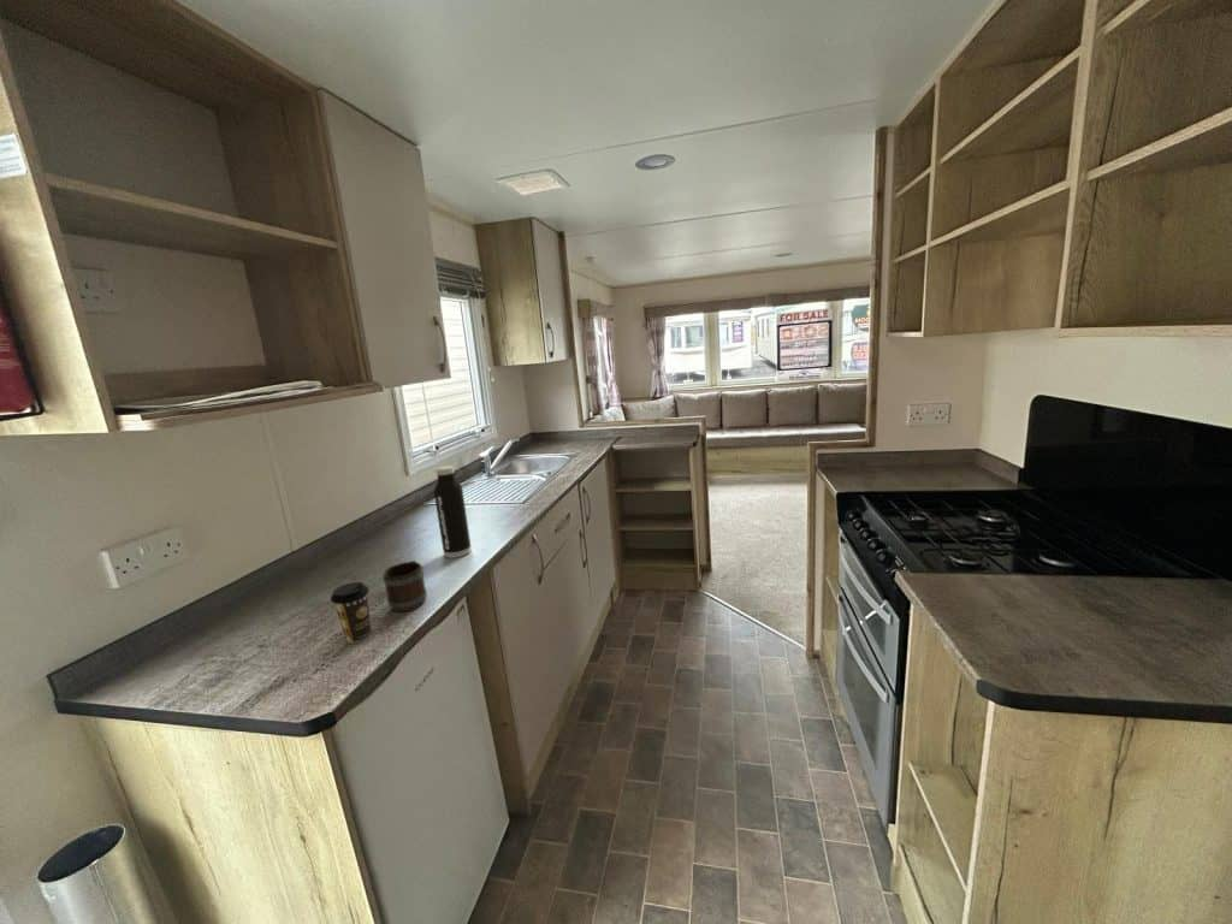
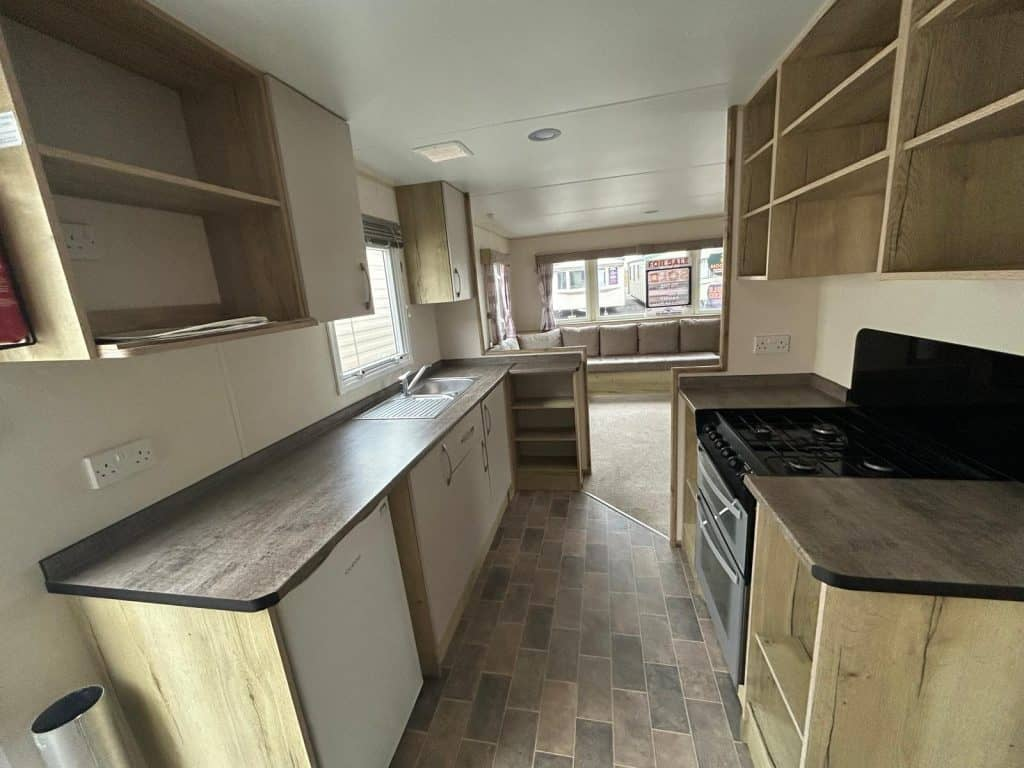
- coffee cup (354, 612)
- mug (407, 582)
- water bottle (451, 510)
